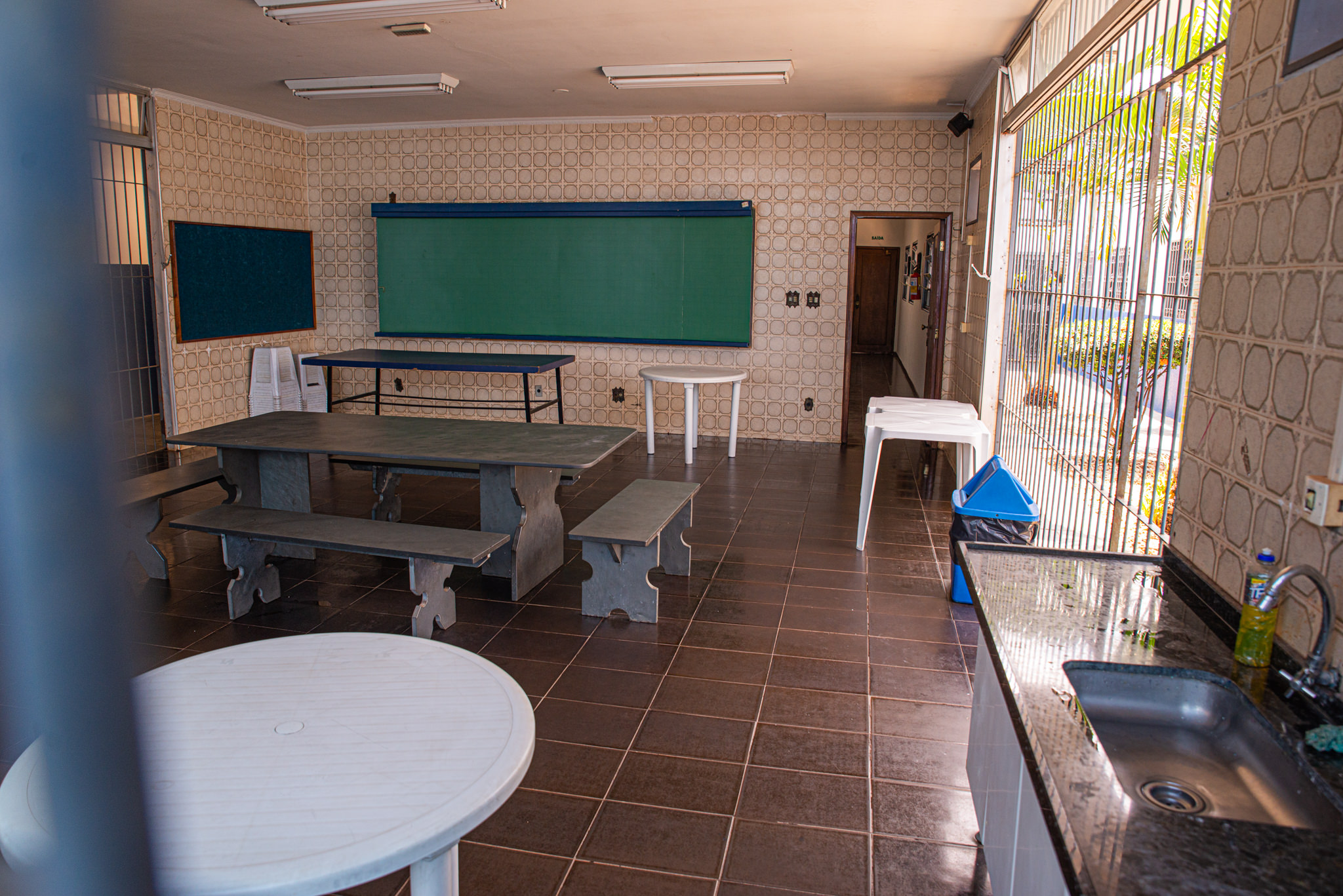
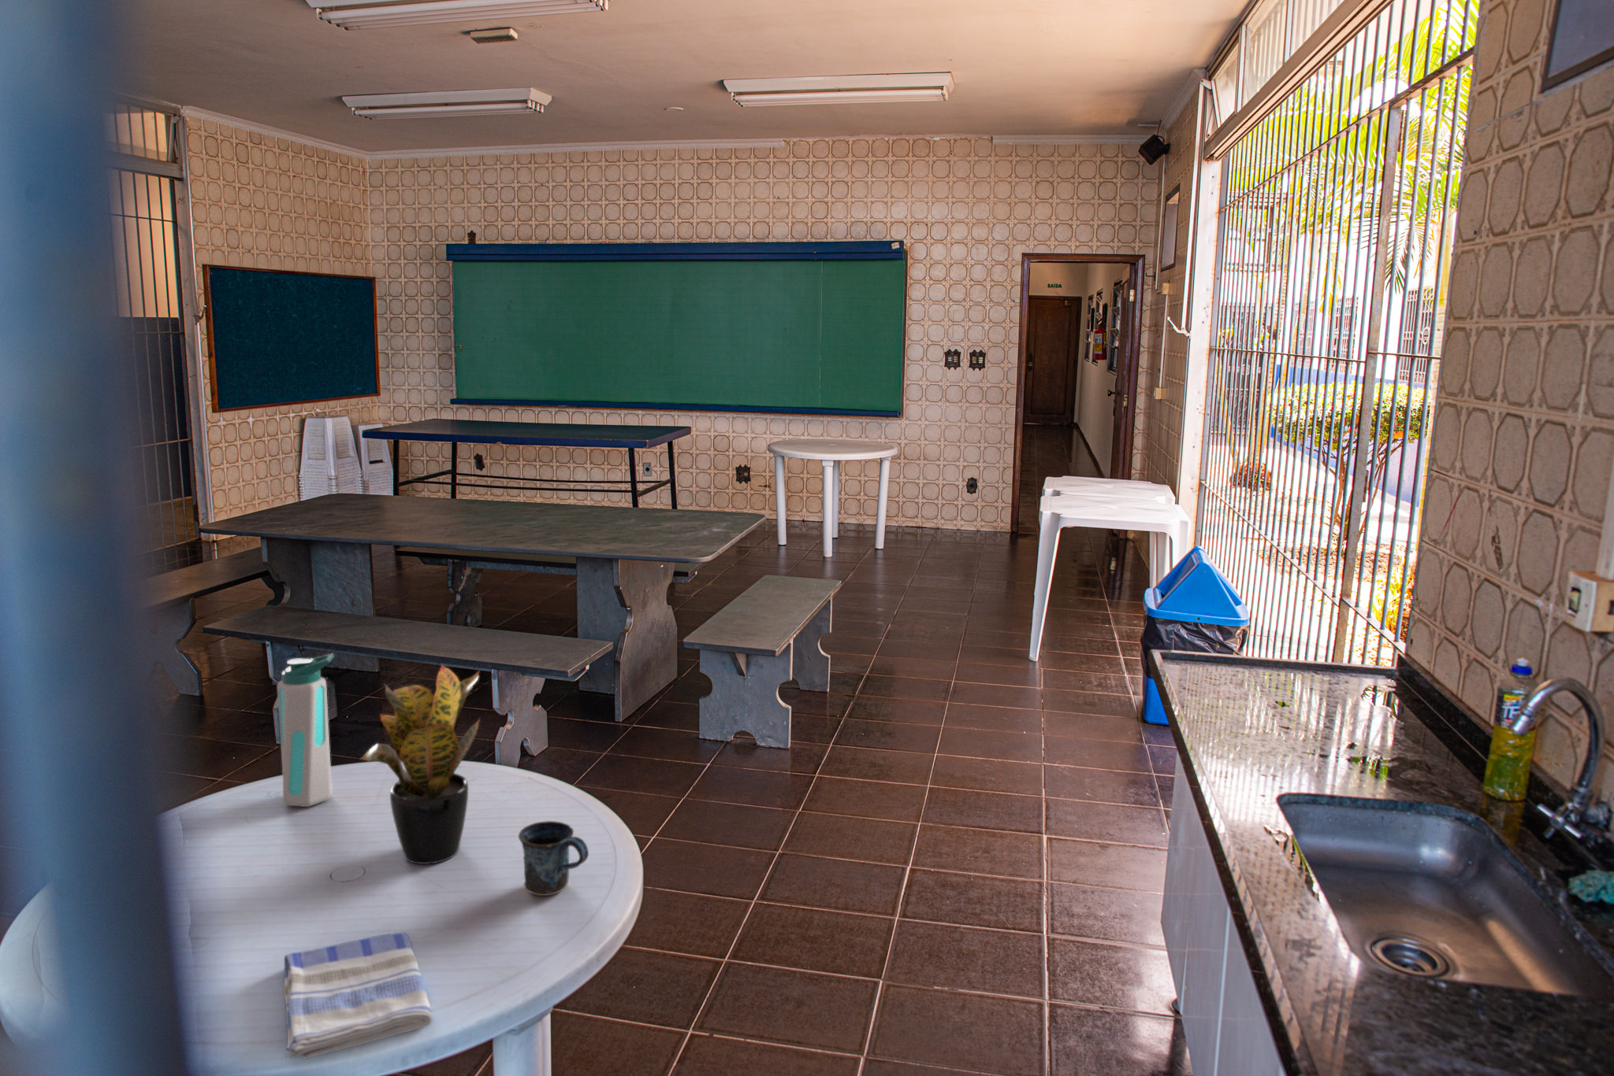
+ potted plant (424, 753)
+ water bottle (308, 728)
+ mug (550, 862)
+ dish towel (353, 987)
